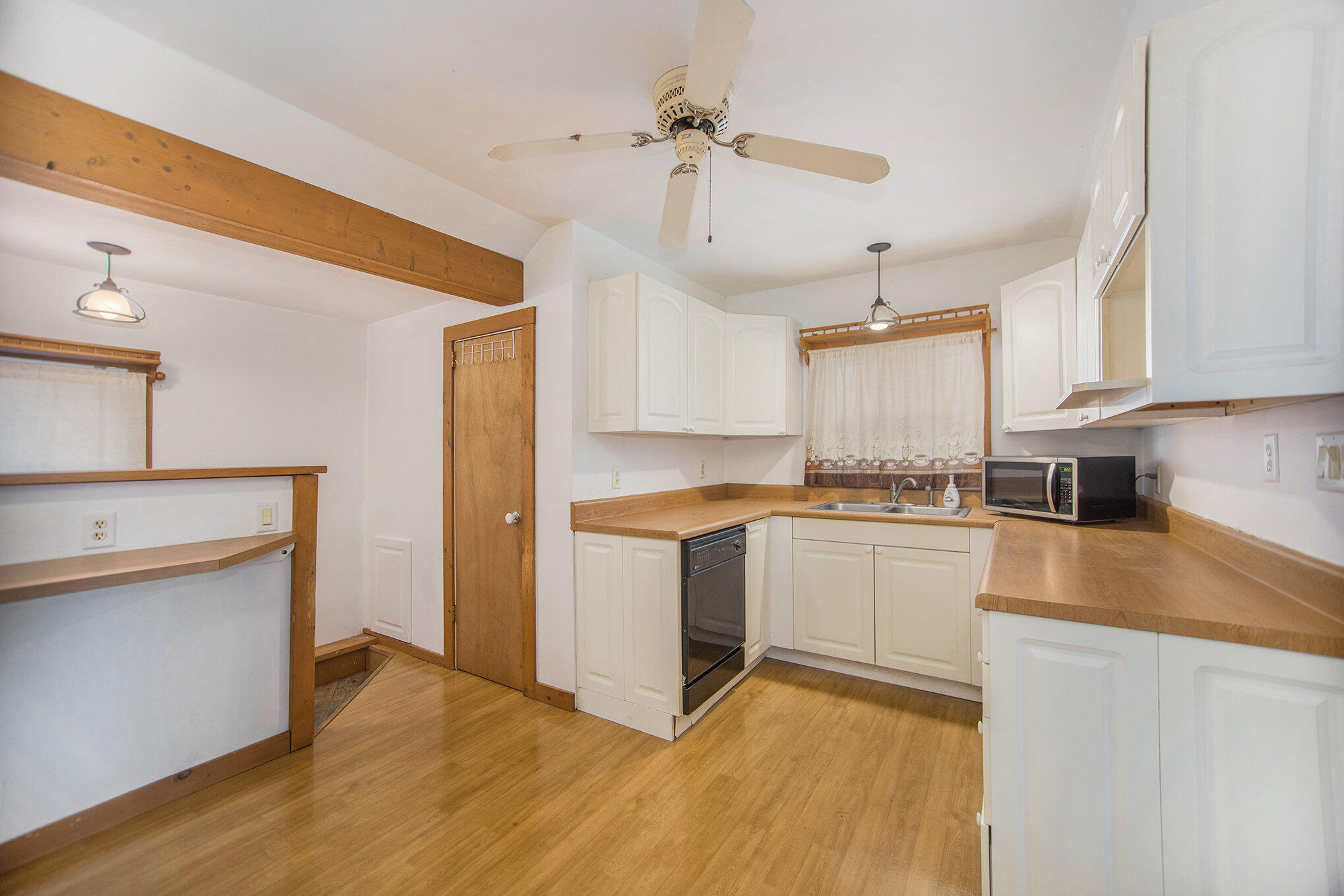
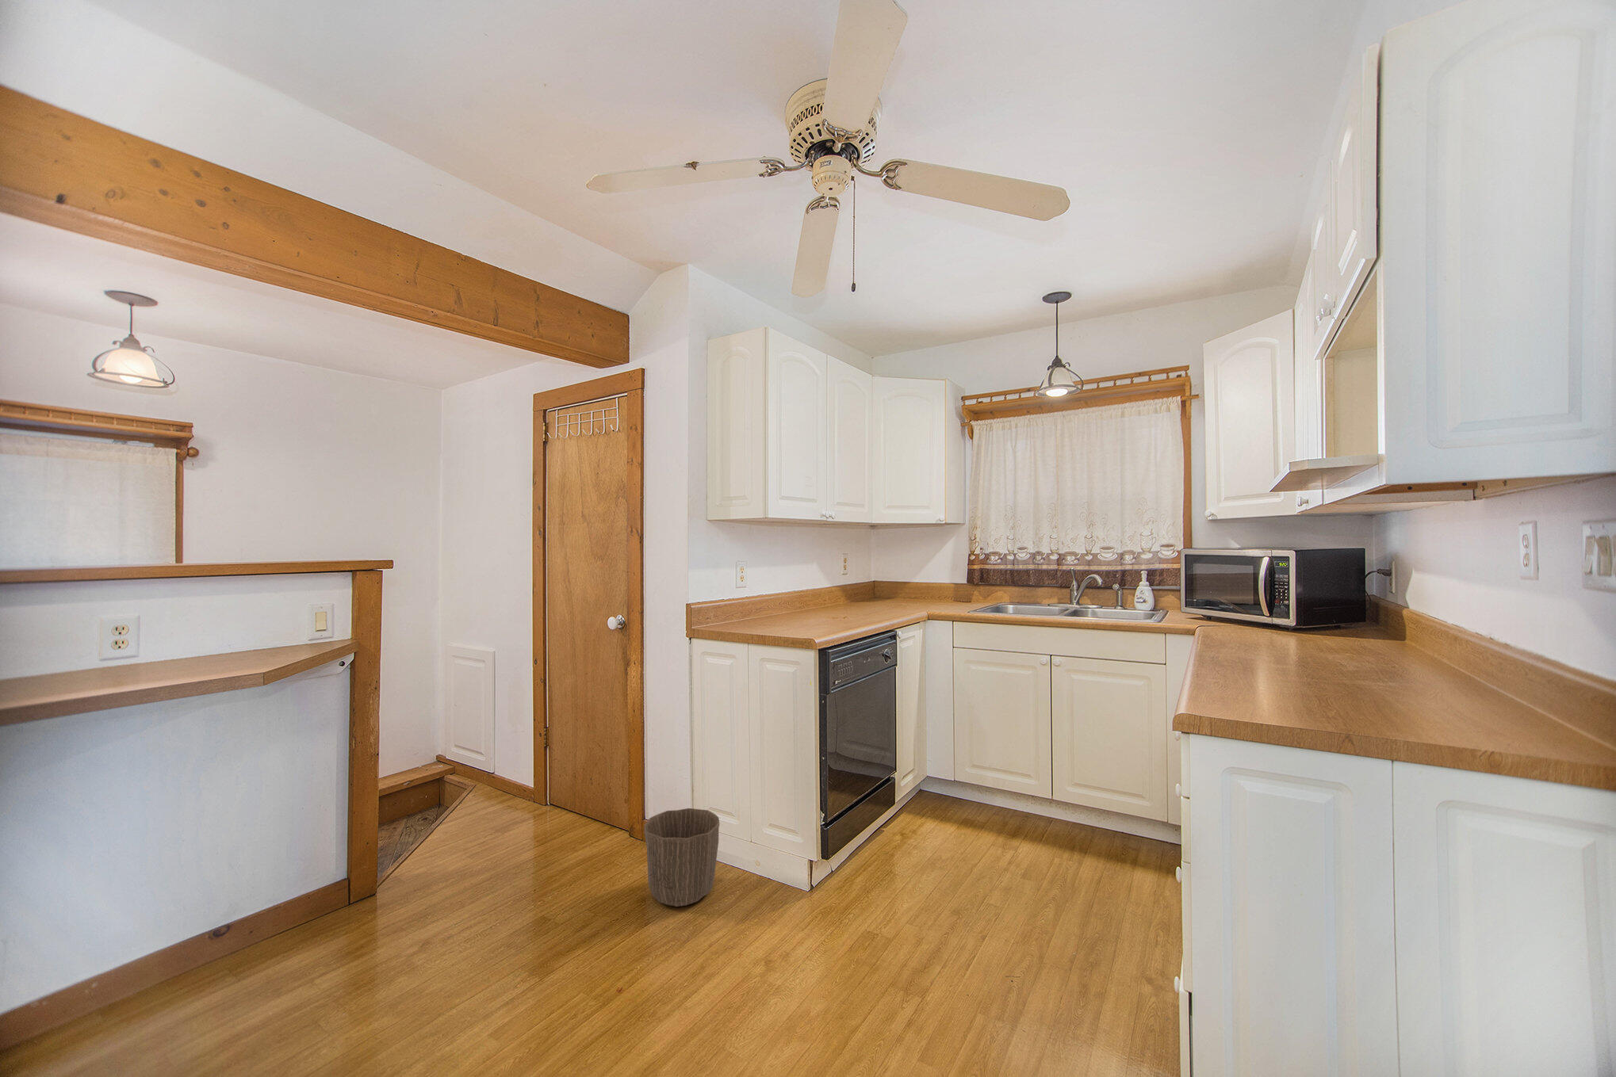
+ waste basket (682, 857)
